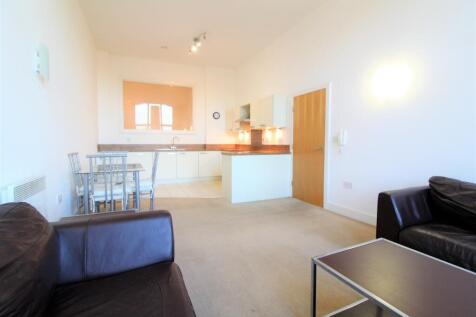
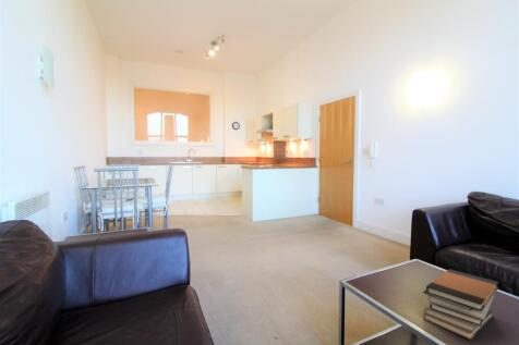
+ book stack (460, 300)
